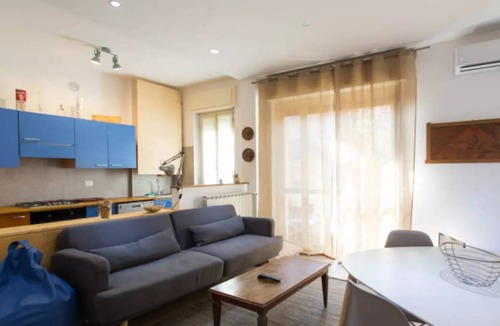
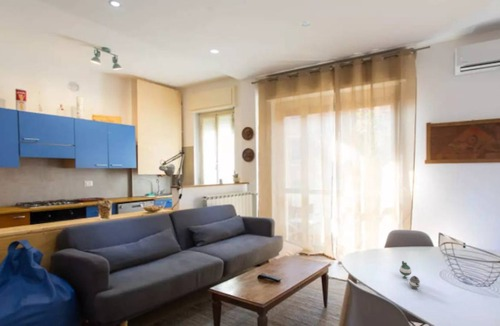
+ teapot (409, 274)
